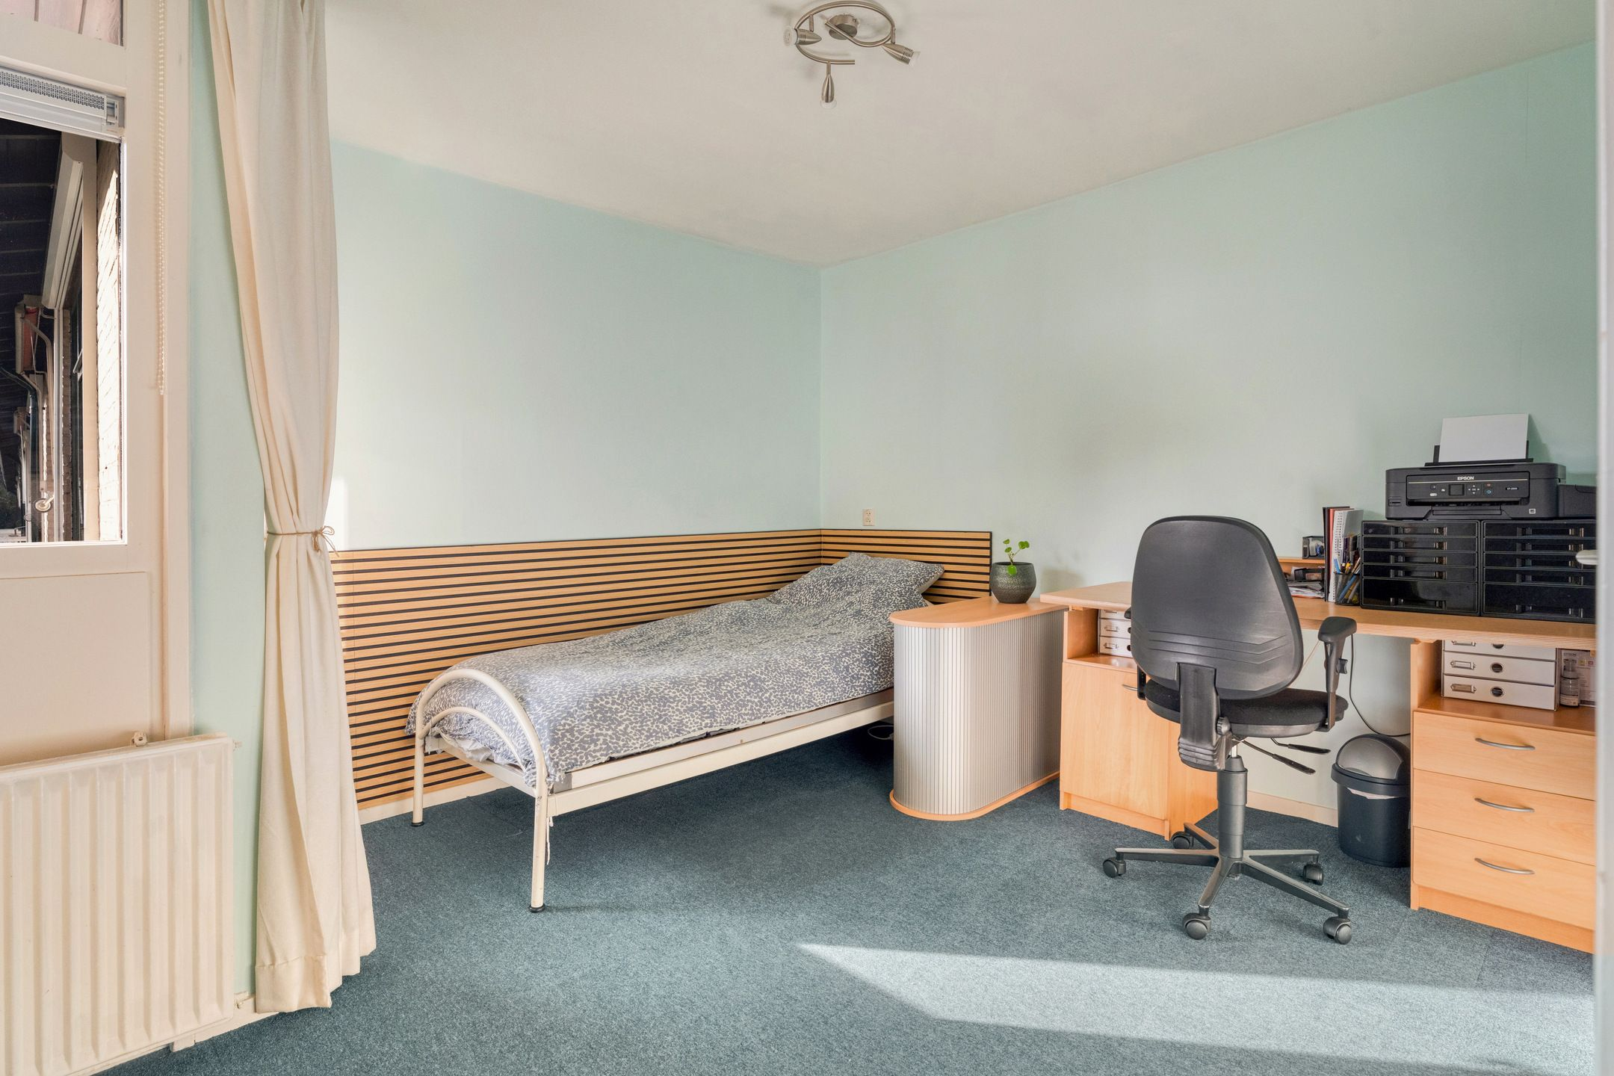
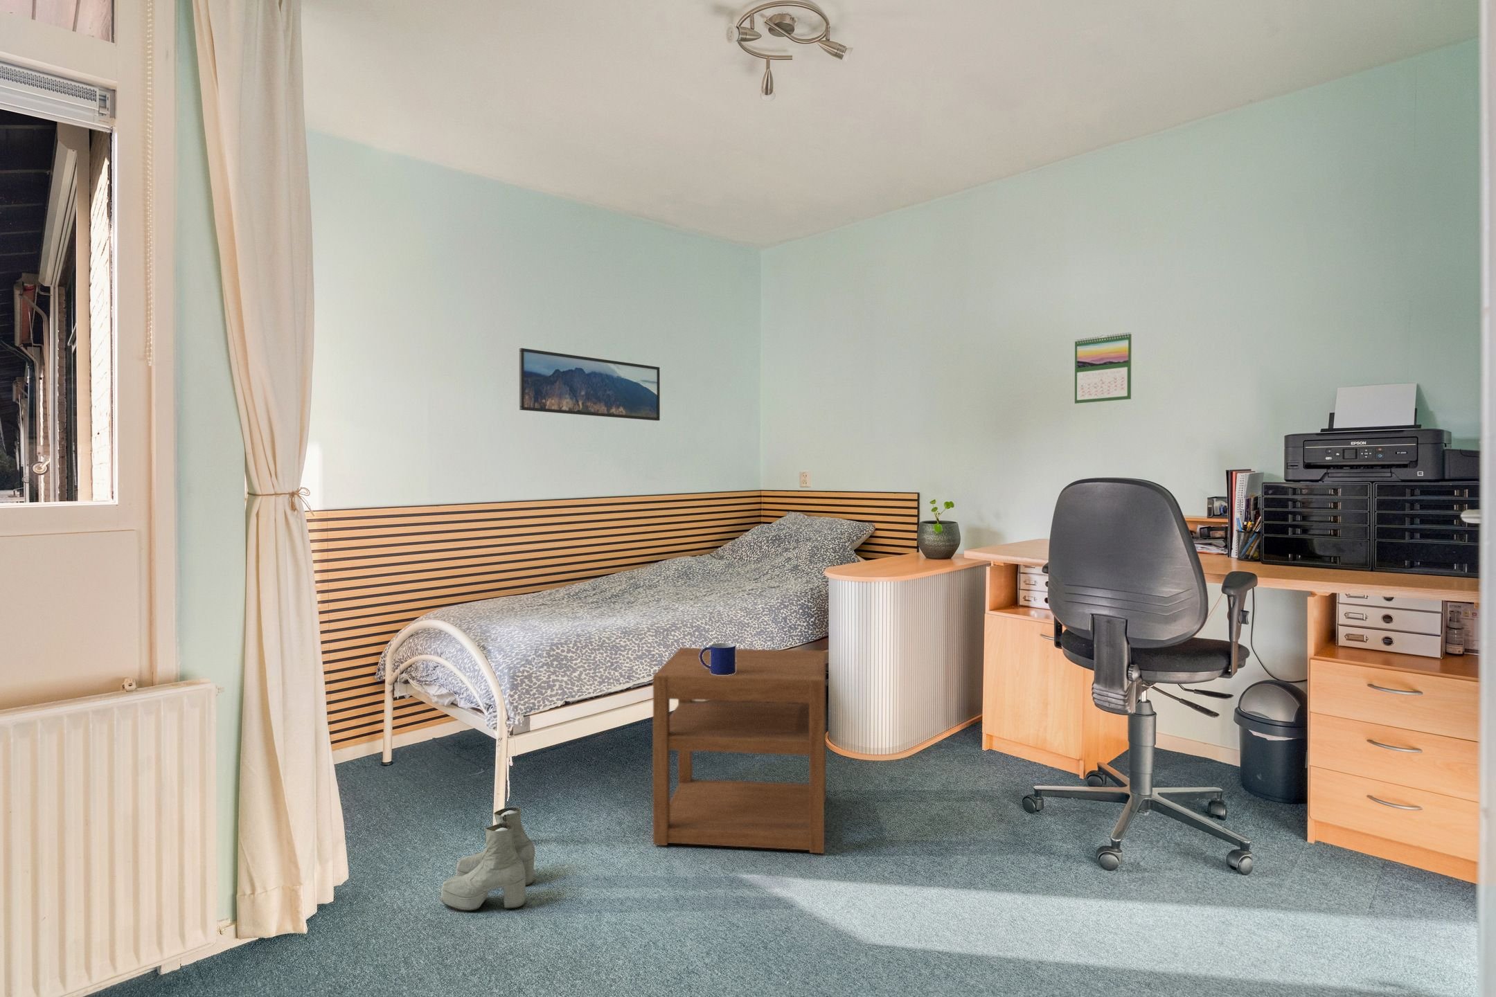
+ boots (490, 855)
+ calendar (1102, 367)
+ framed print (594, 387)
+ mug (717, 658)
+ nightstand (746, 741)
